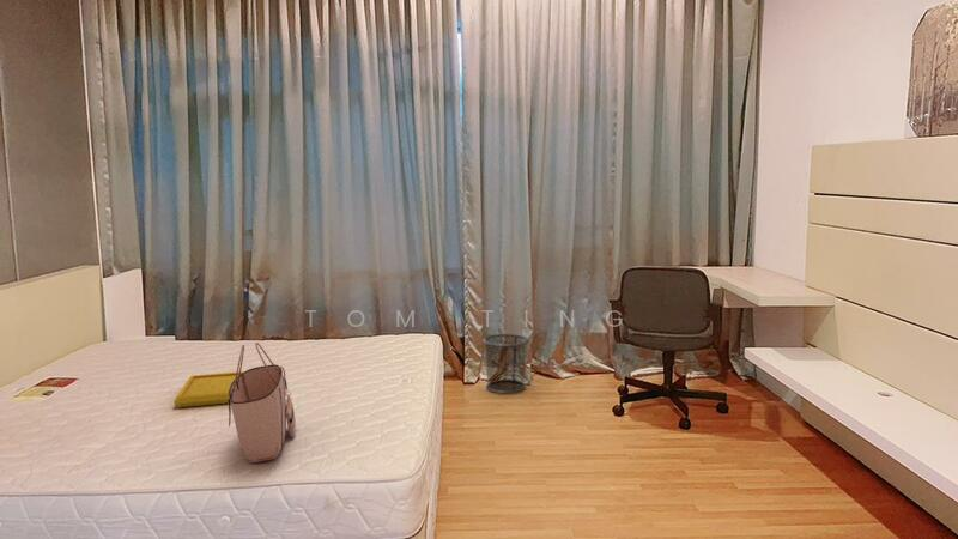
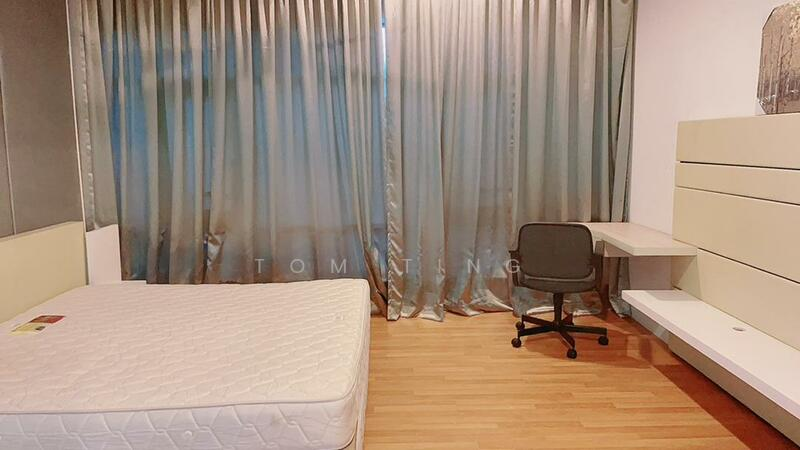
- tote bag (261, 394)
- waste bin (505, 363)
- serving tray (223, 387)
